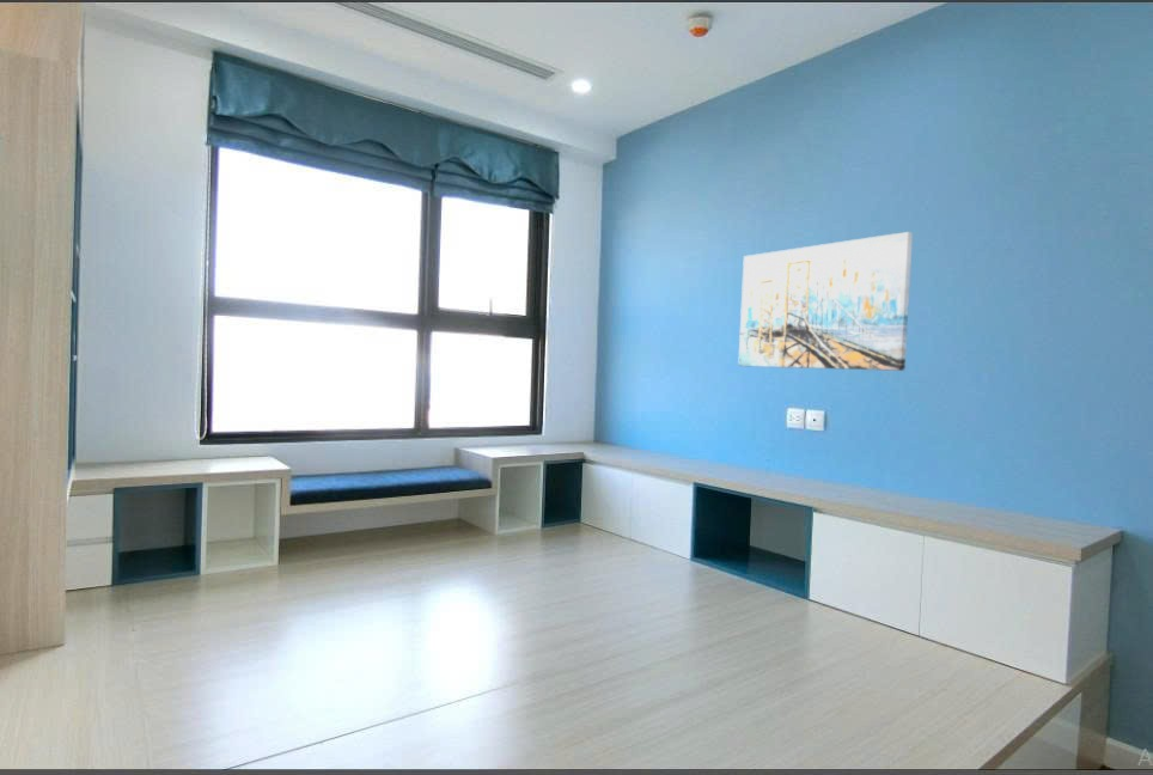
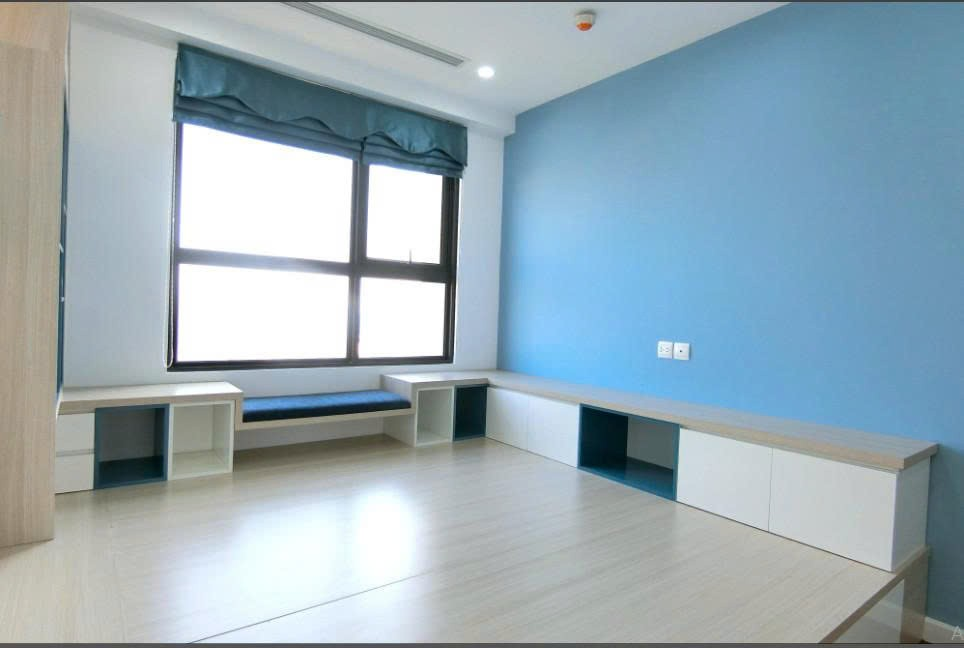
- wall art (815, 306)
